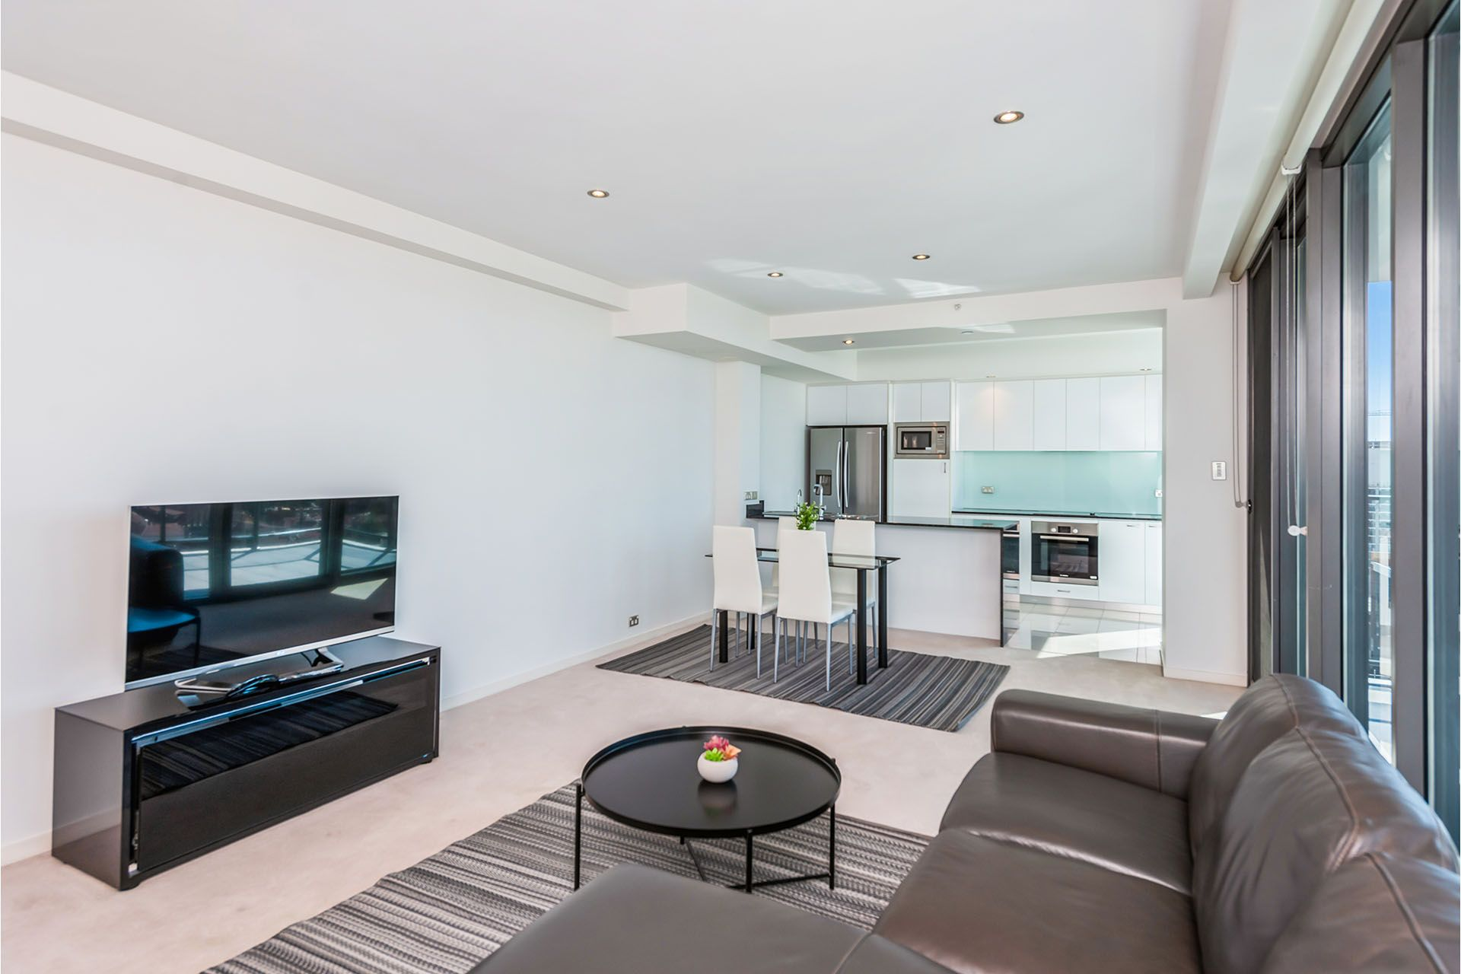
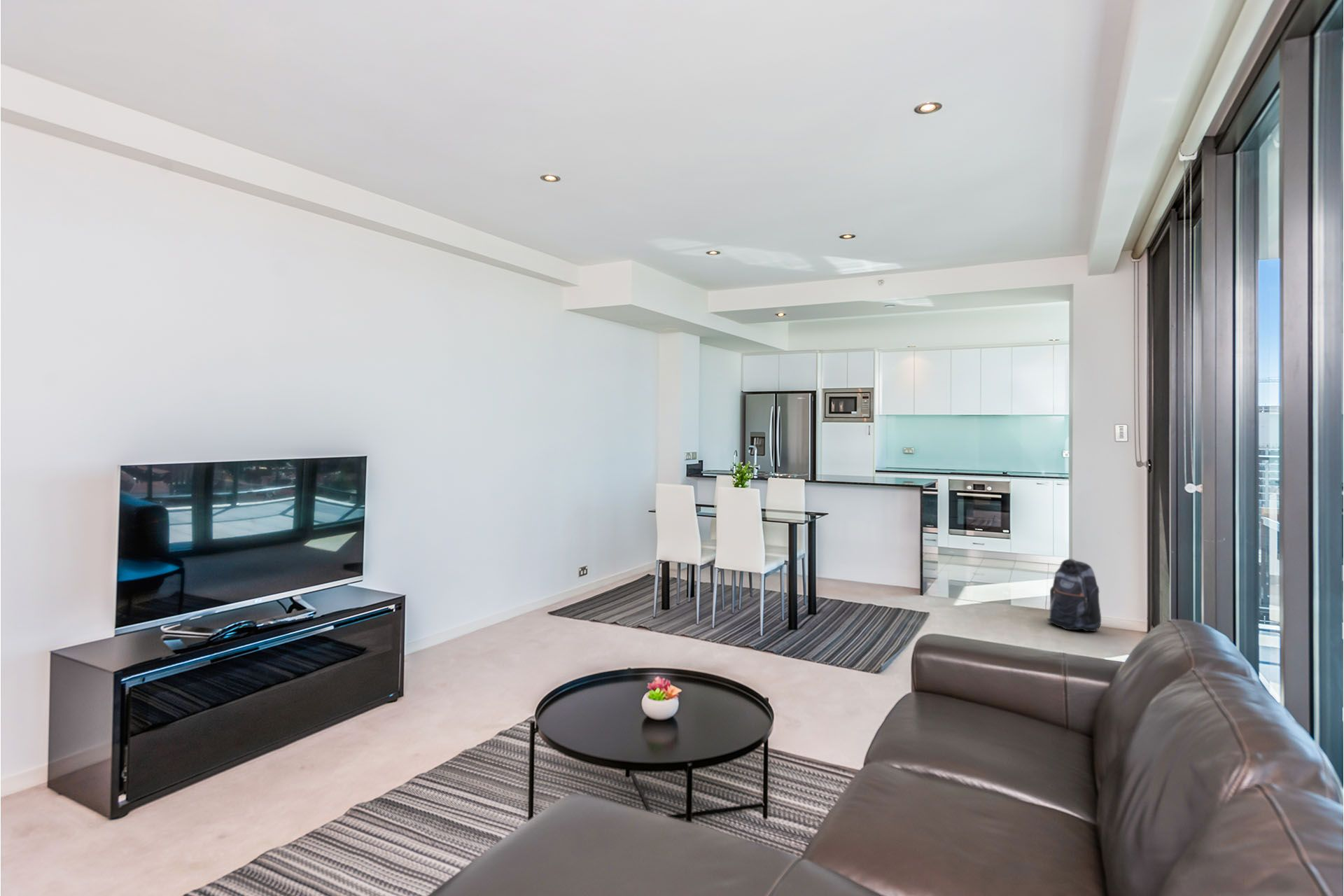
+ backpack (1074, 592)
